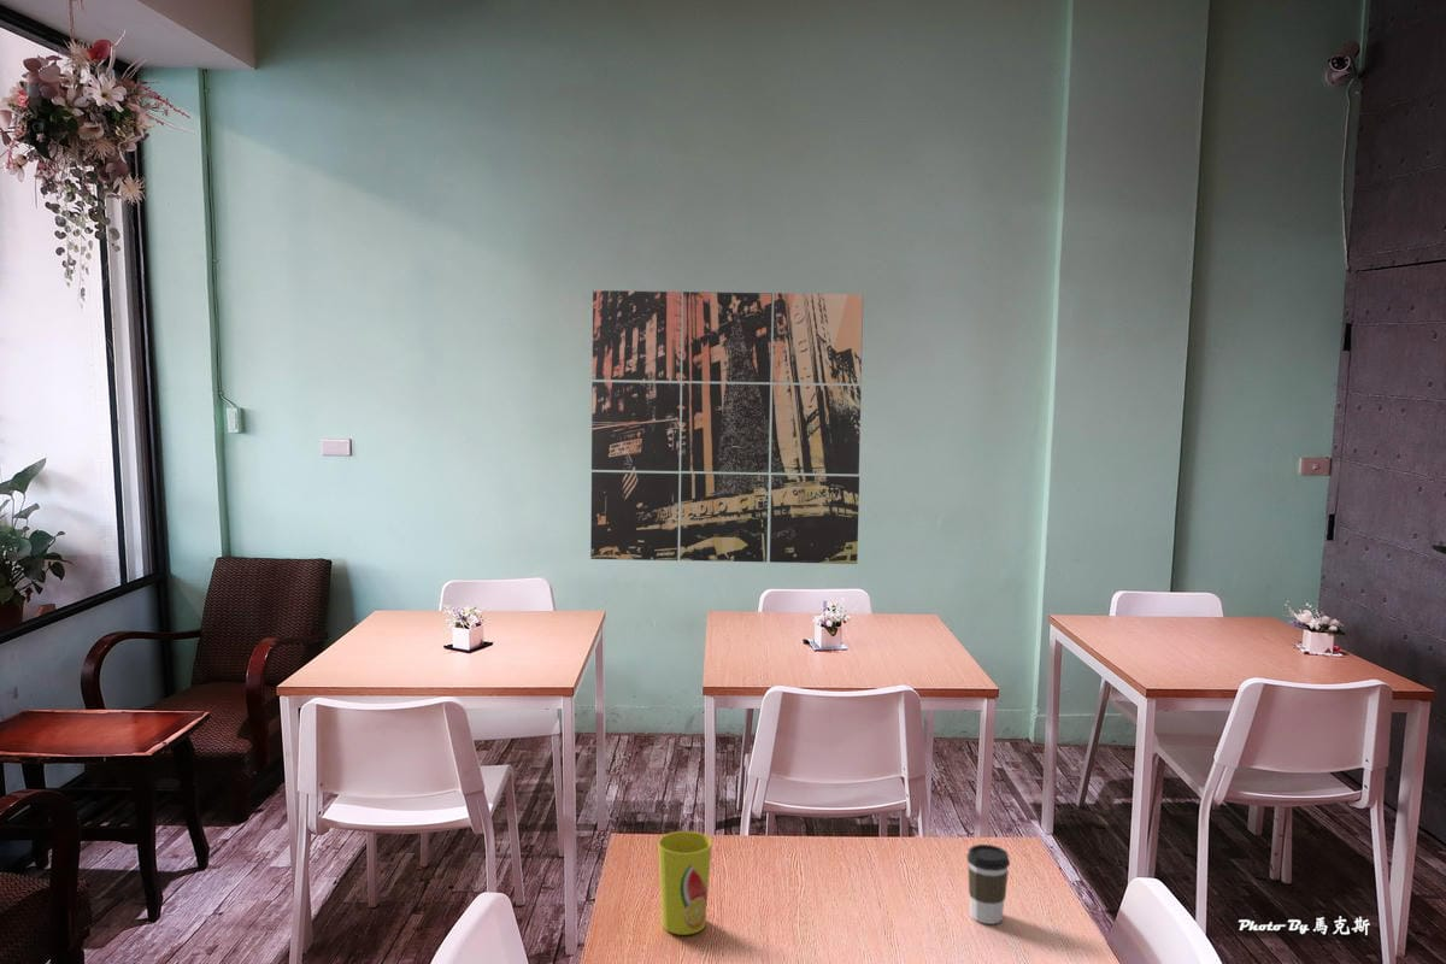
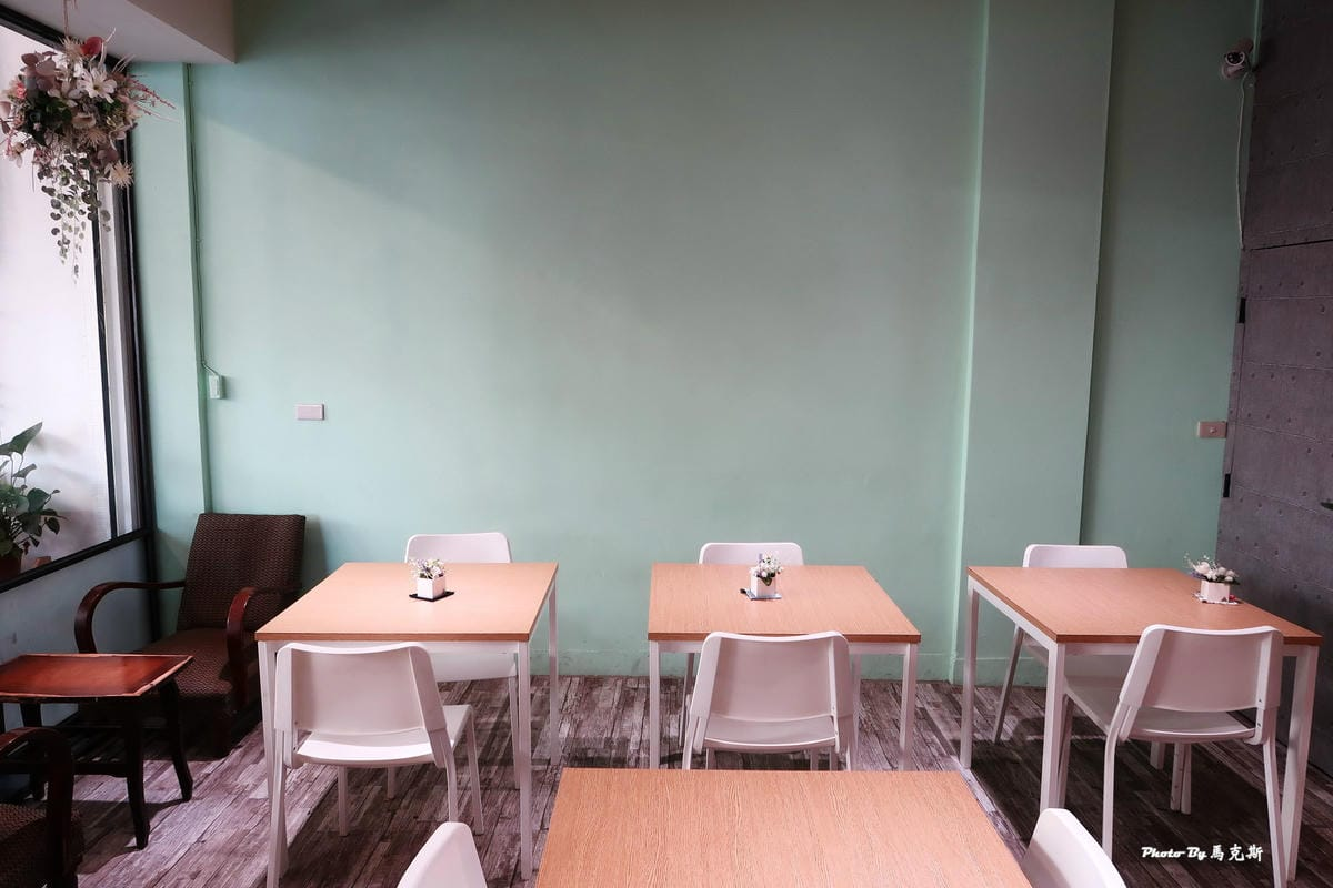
- cup (684, 882)
- wall art (725, 428)
- coffee cup (987, 883)
